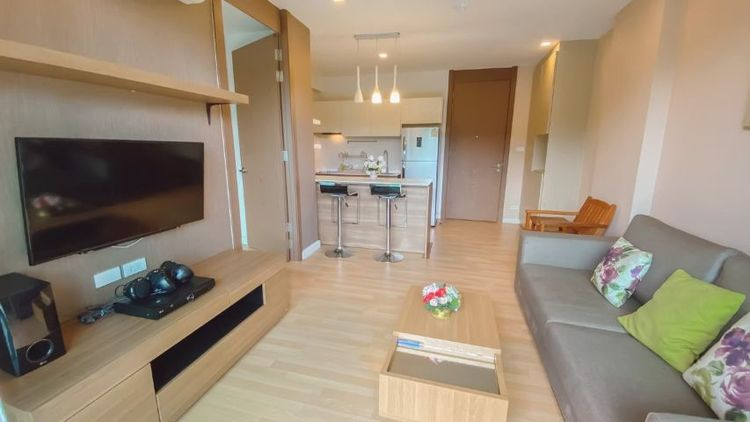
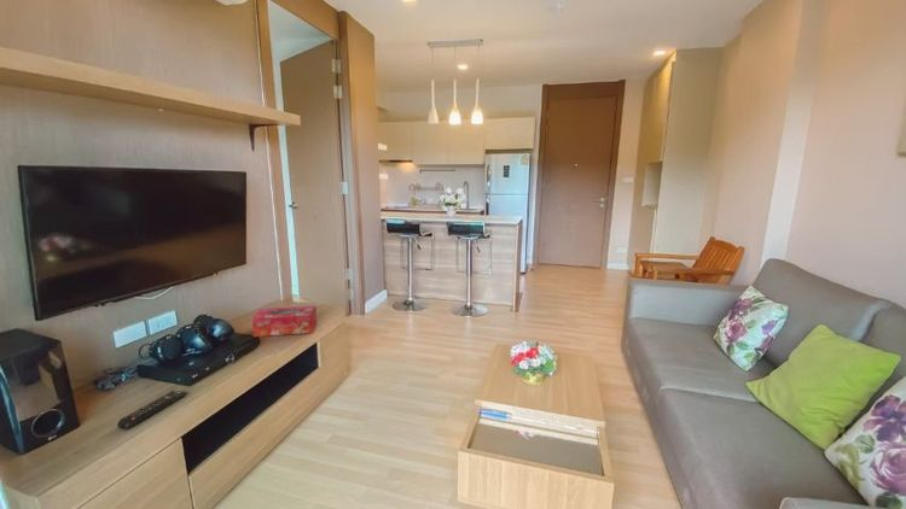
+ tissue box (286, 320)
+ remote control (155, 406)
